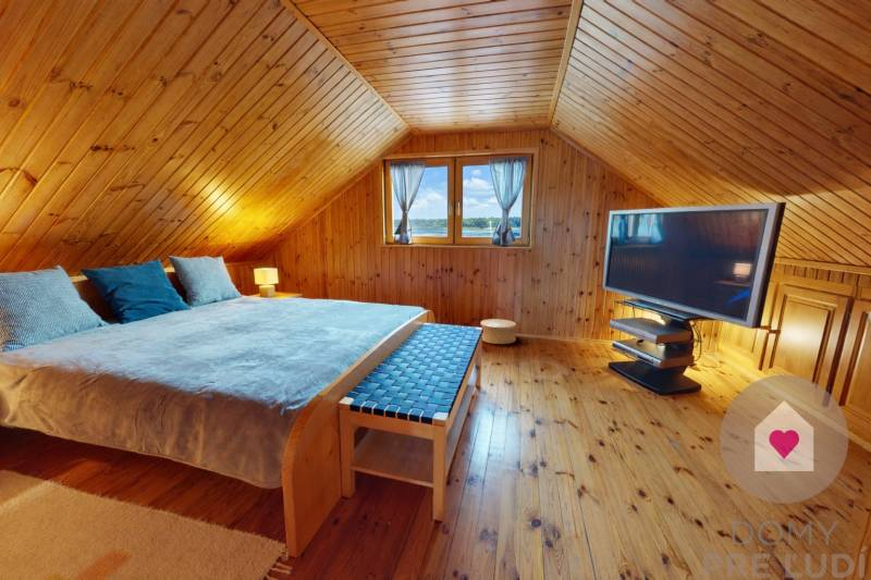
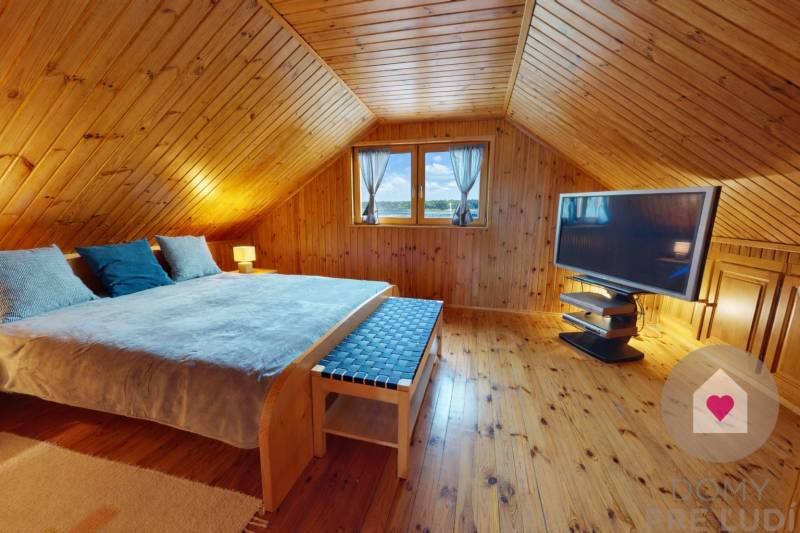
- woven basket (498, 331)
